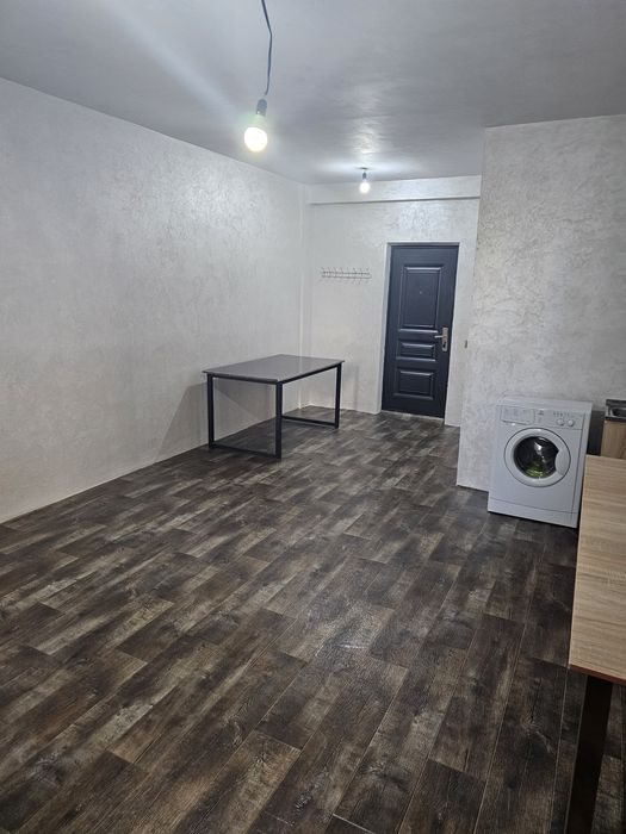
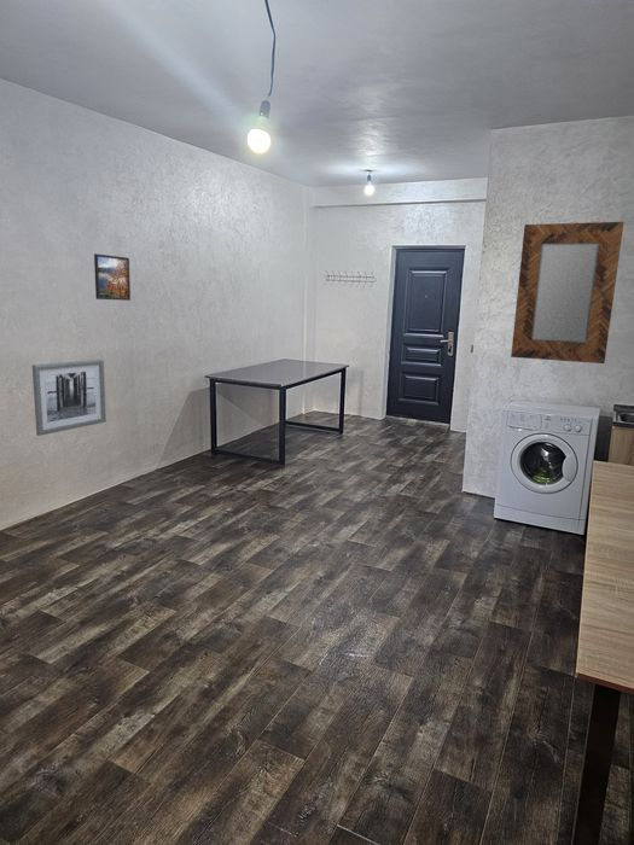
+ wall art (71, 395)
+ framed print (112, 278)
+ home mirror (564, 293)
